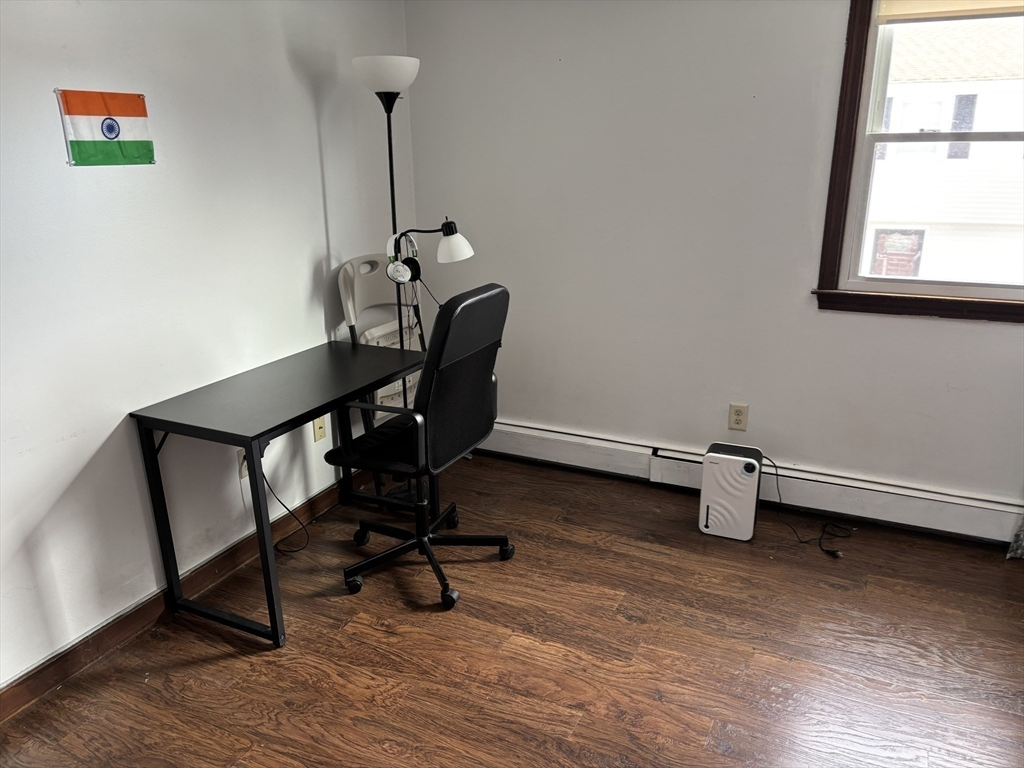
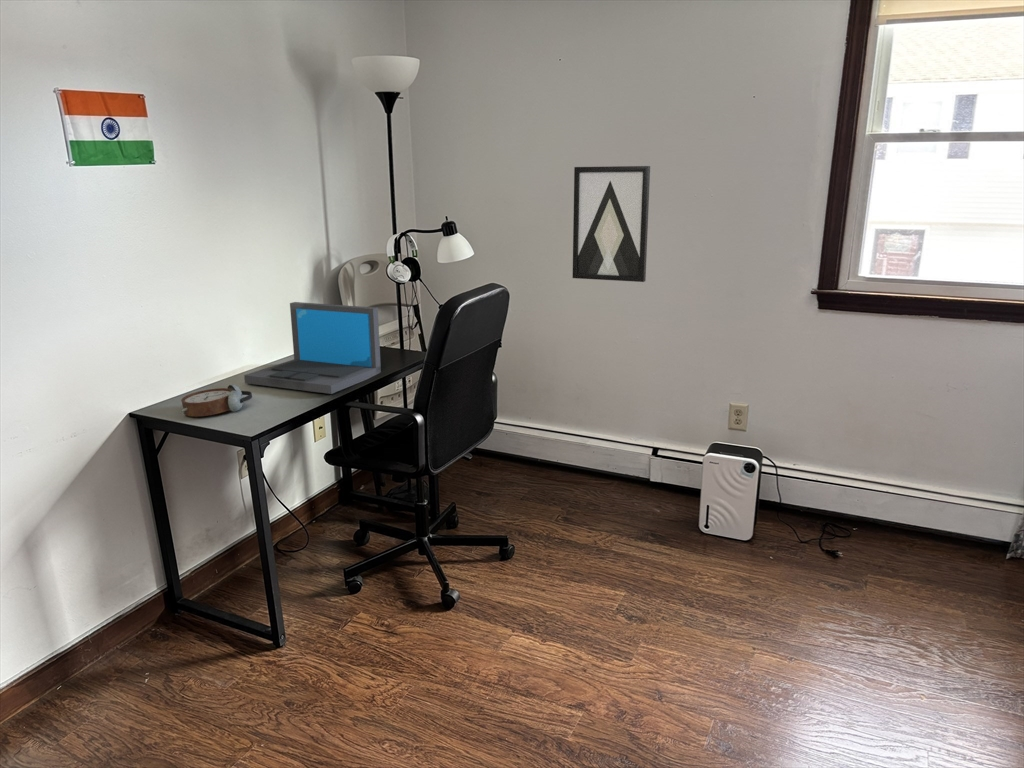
+ wall art (609, 224)
+ laptop (312, 344)
+ alarm clock (217, 399)
